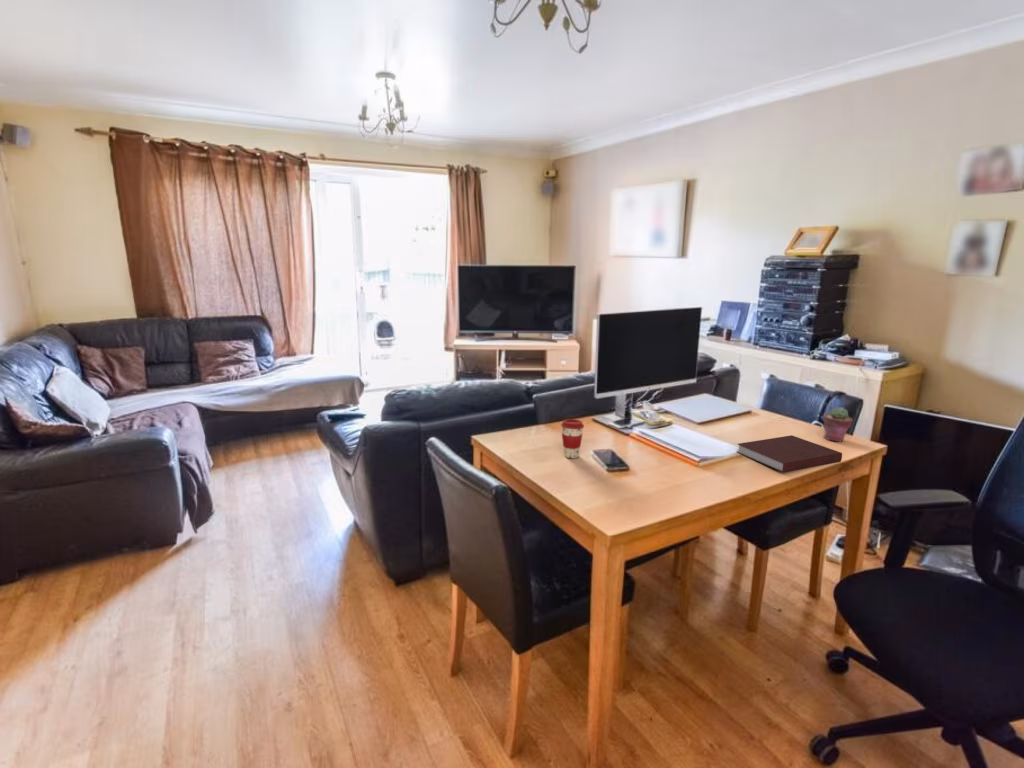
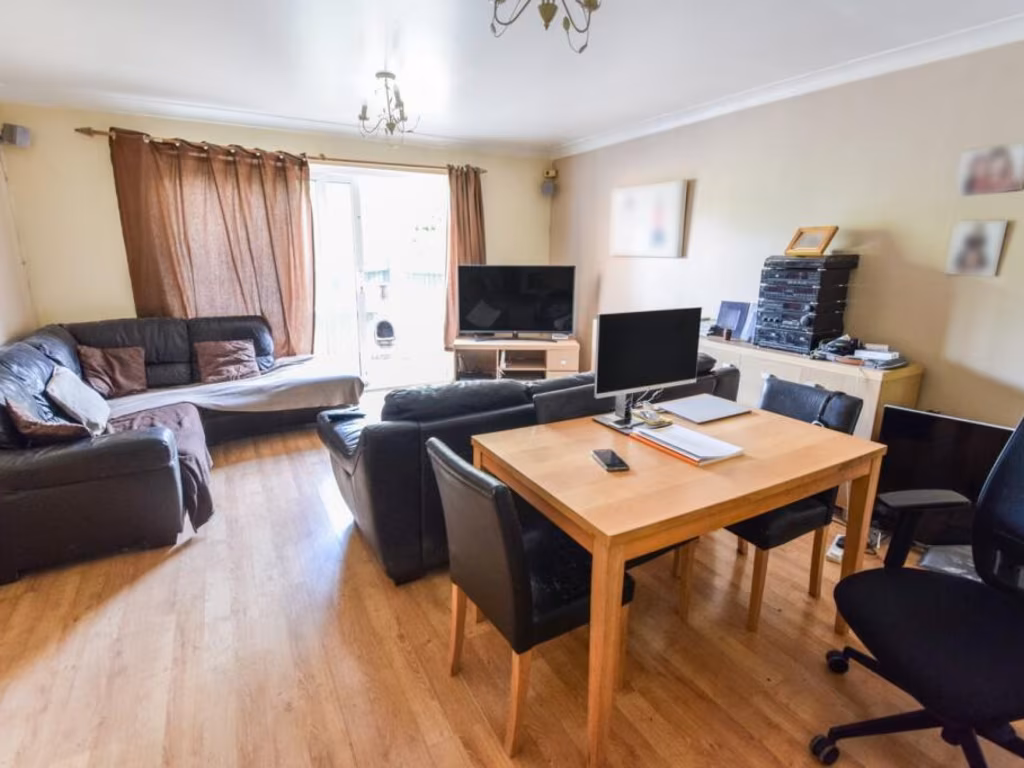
- potted succulent (836, 423)
- coffee cup (572, 438)
- notebook (788, 452)
